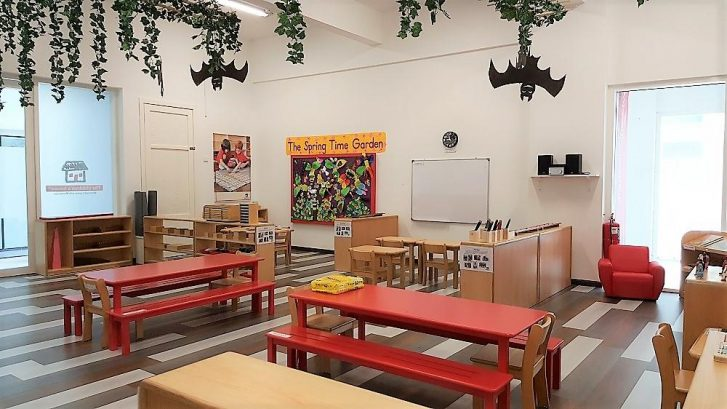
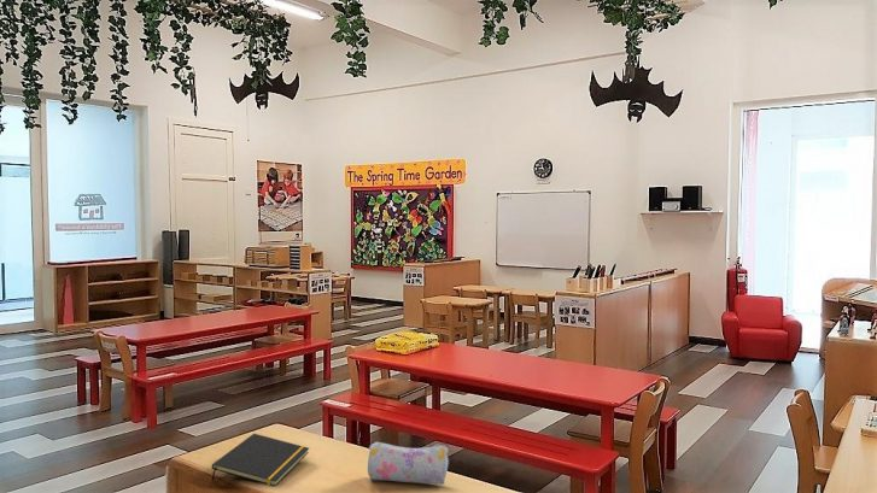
+ notepad (263, 457)
+ pencil case (408, 462)
